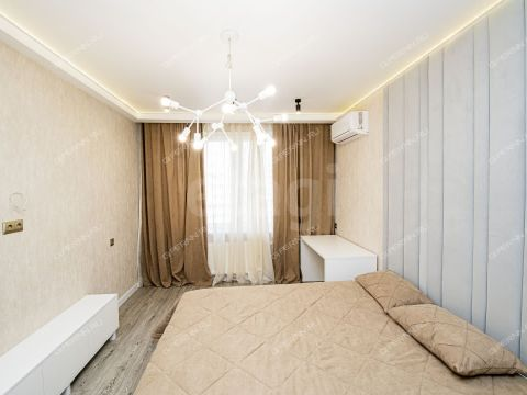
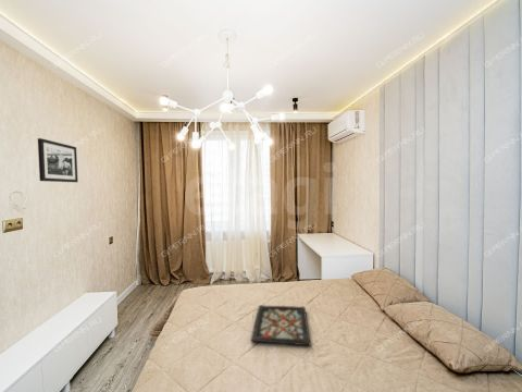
+ decorative tray (281, 322)
+ picture frame (59, 162)
